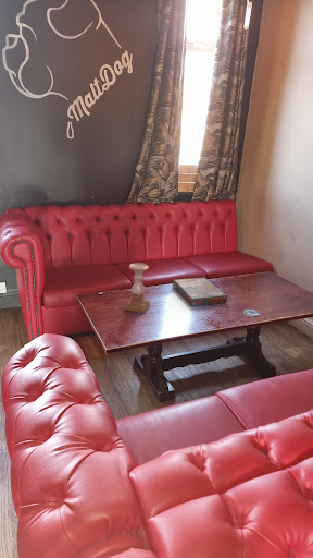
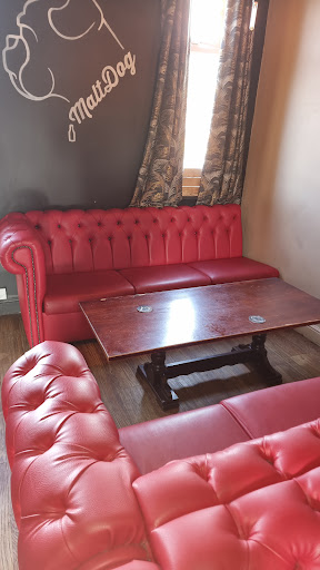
- board game (198, 290)
- candle holder (138, 287)
